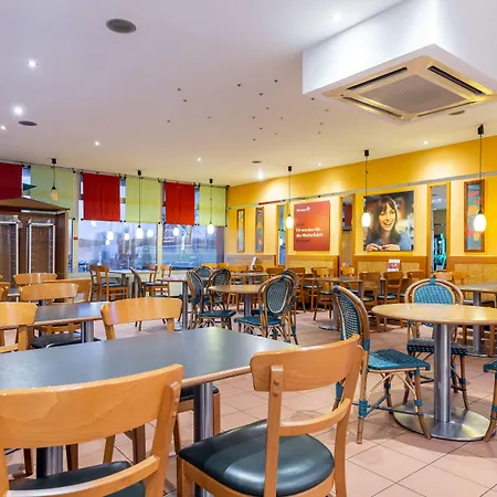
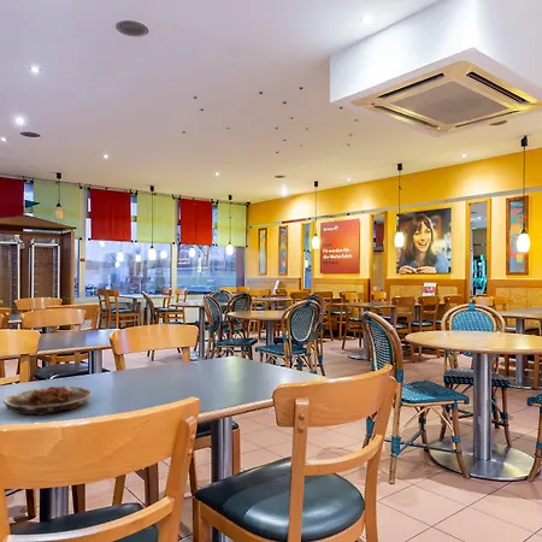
+ plate (48, 396)
